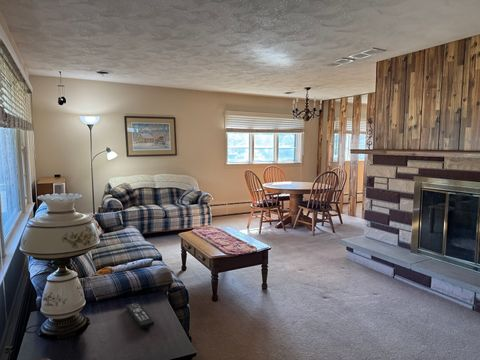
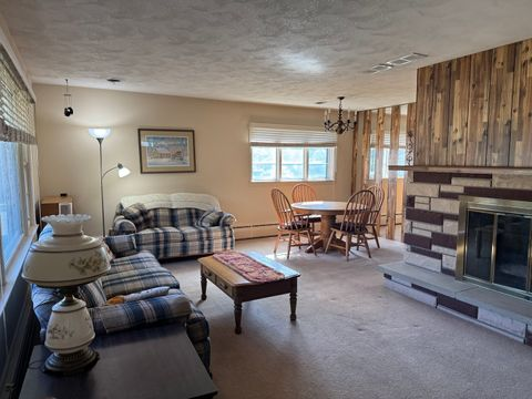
- remote control (139, 314)
